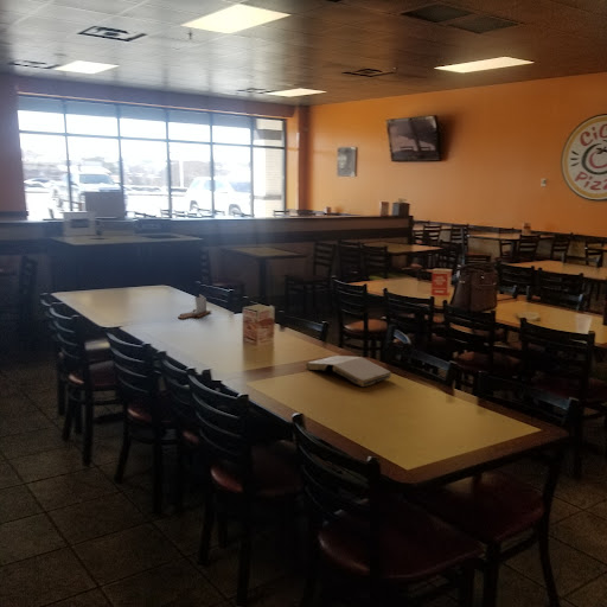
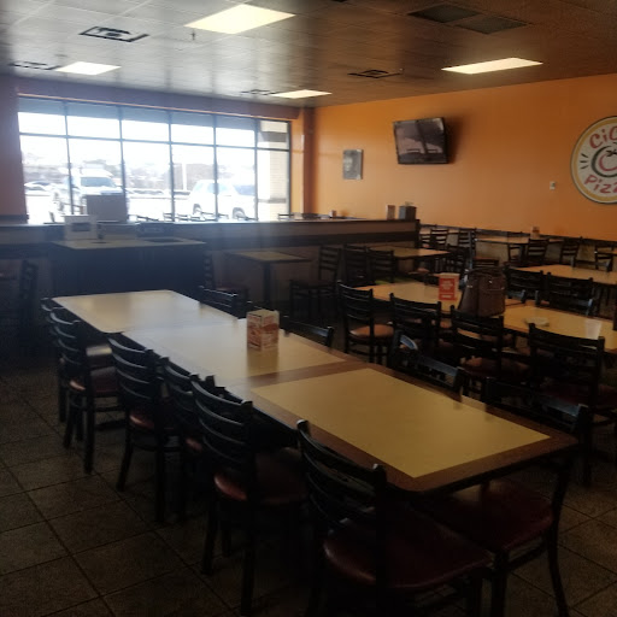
- pizza box (346, 366)
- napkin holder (197, 305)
